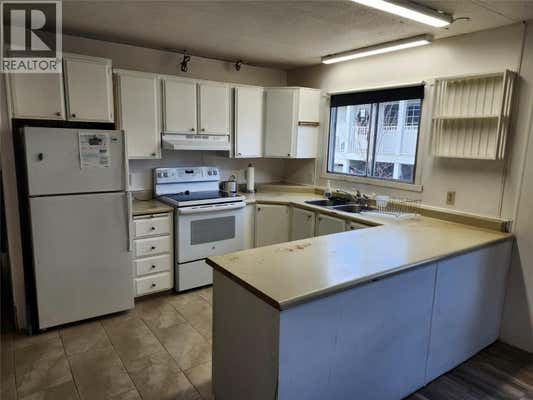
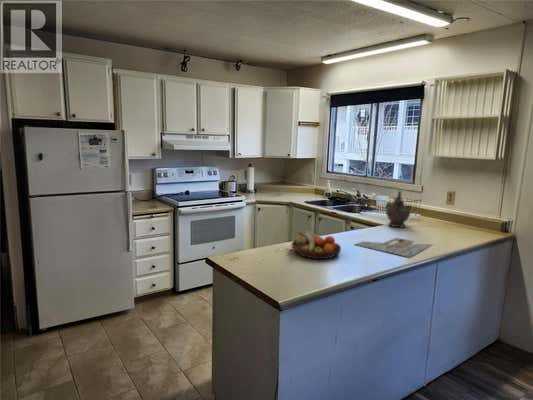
+ cutting board (397, 242)
+ ceremonial vessel (397, 208)
+ fruit bowl (316, 243)
